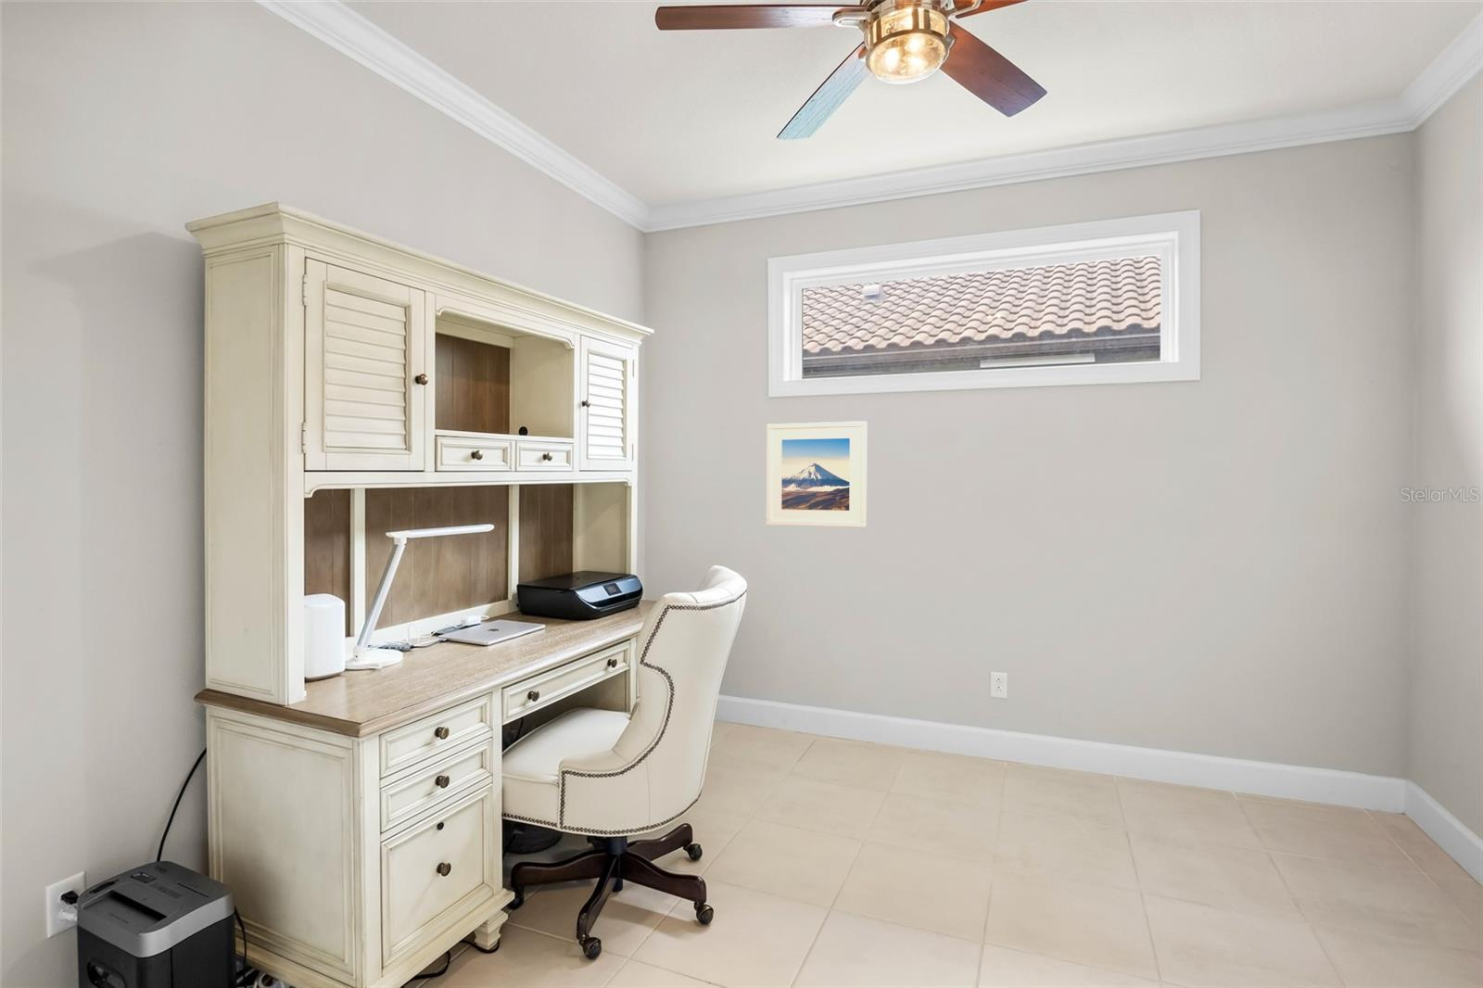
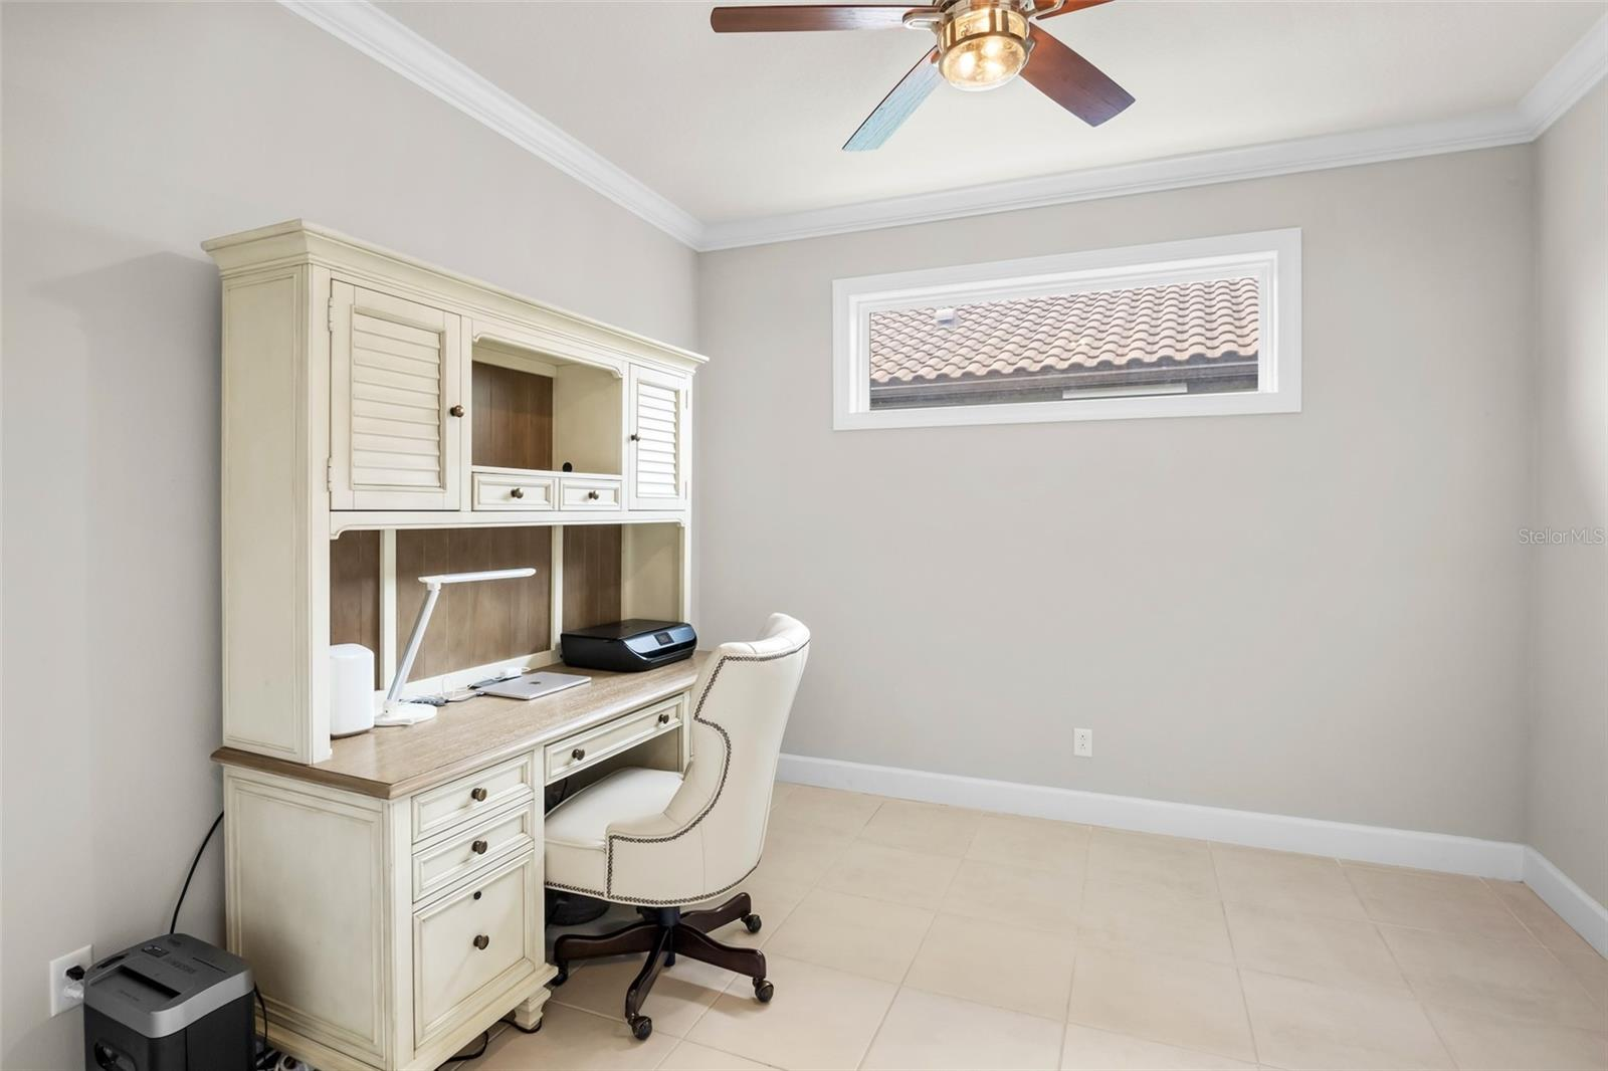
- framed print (815, 474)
